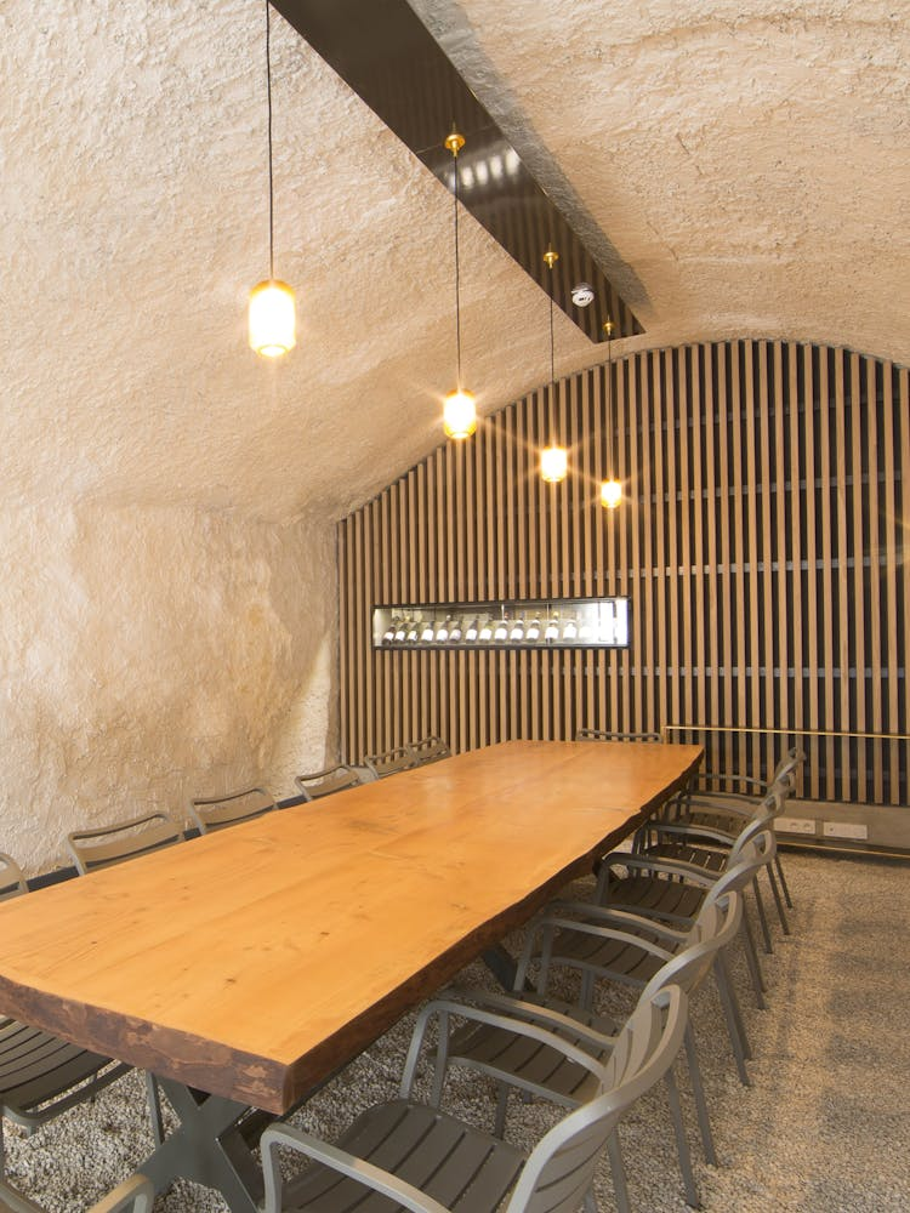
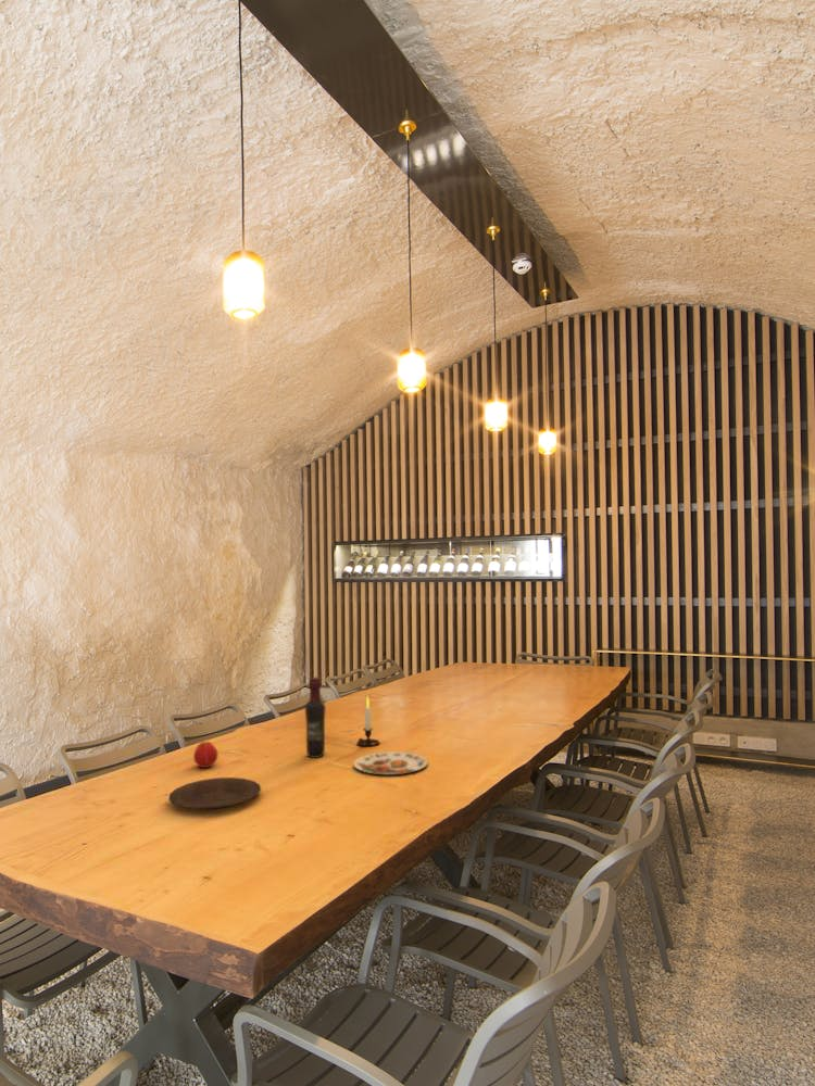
+ wine bottle (315, 717)
+ candle (366, 720)
+ fruit (205, 753)
+ plate (215, 795)
+ plate (390, 763)
